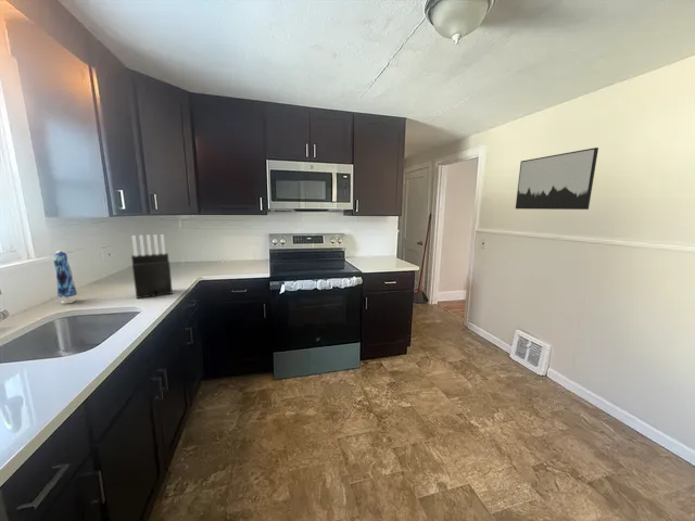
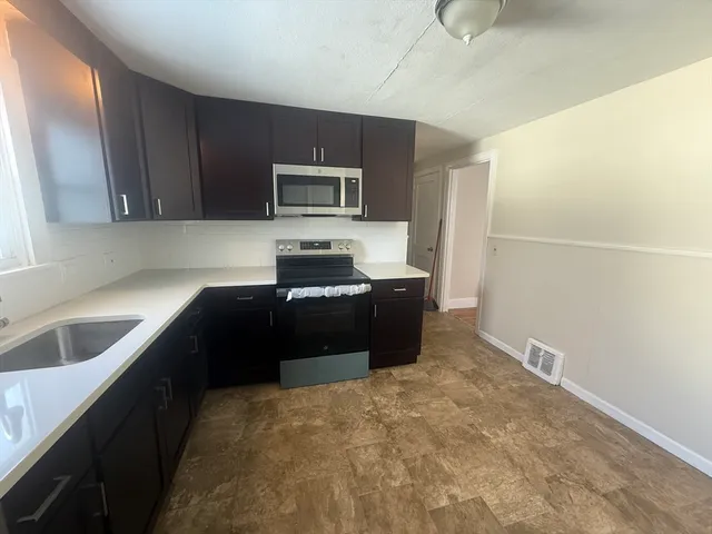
- wall art (551, 182)
- knife block (151, 265)
- dress (64, 276)
